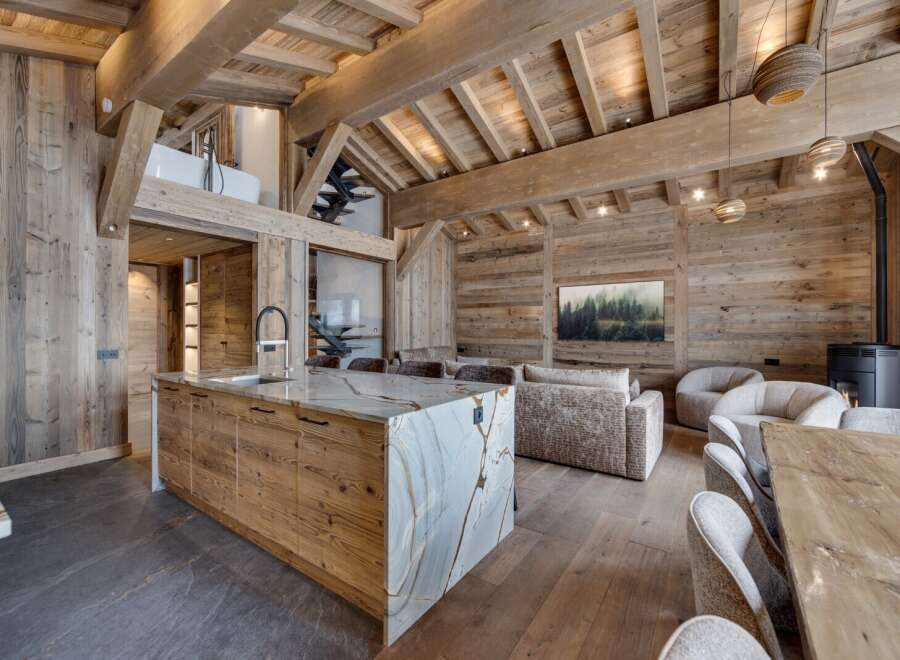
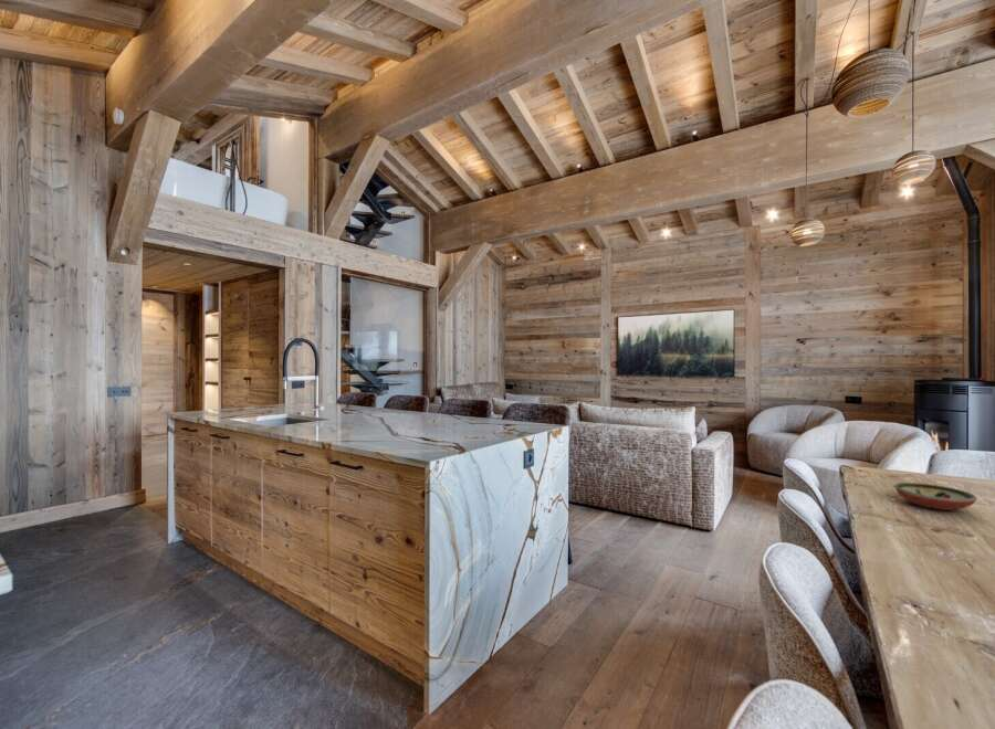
+ decorative bowl (933, 497)
